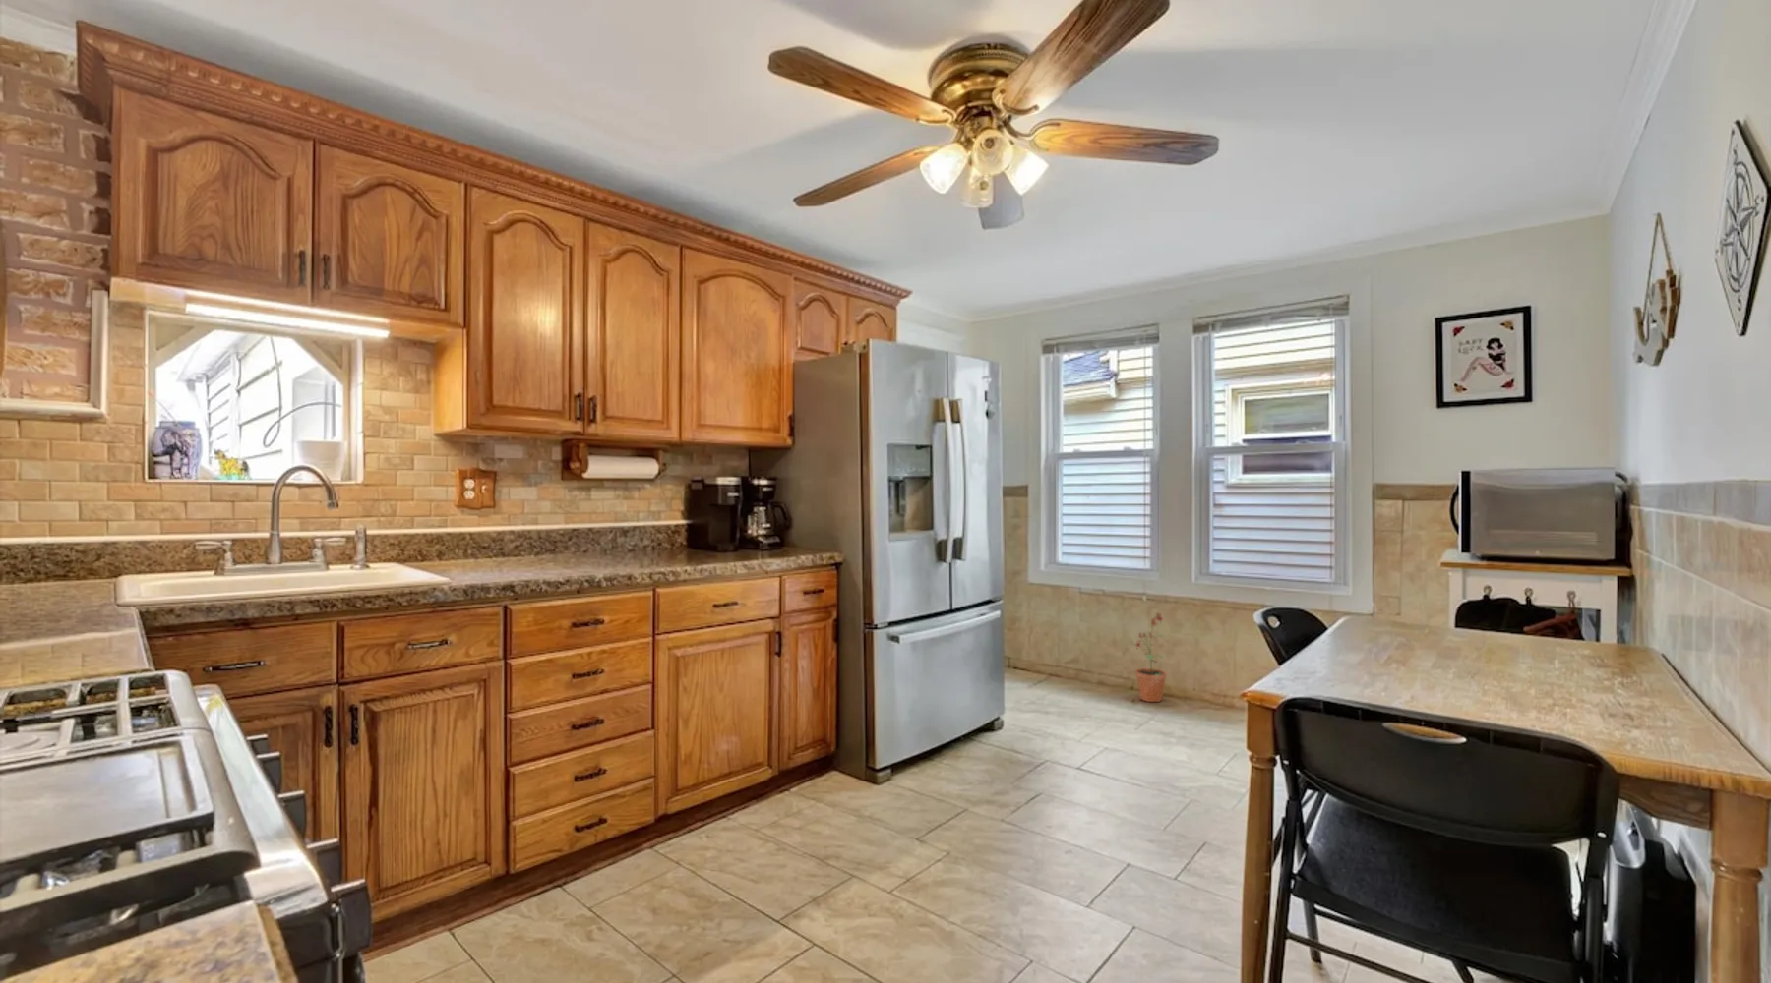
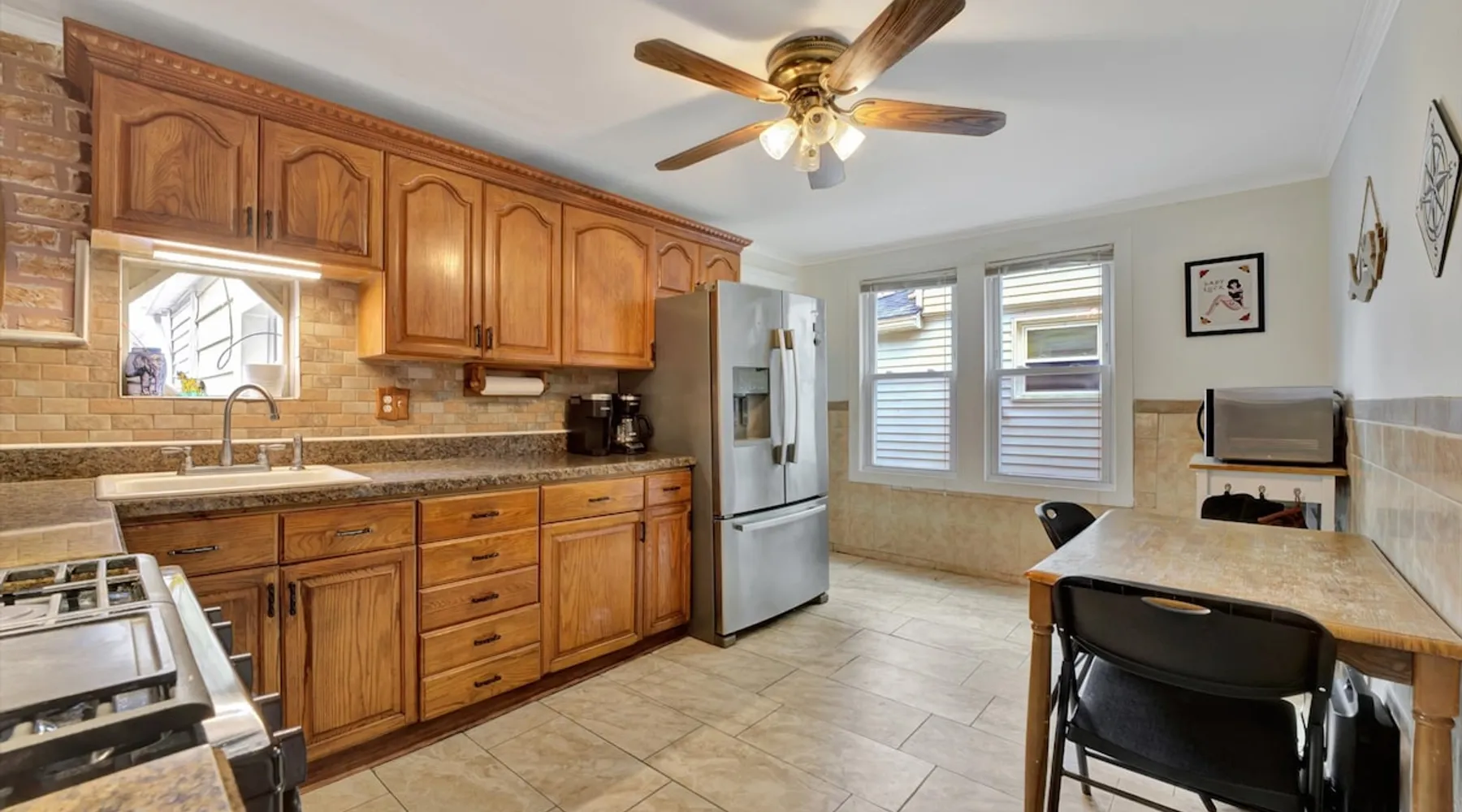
- potted plant (1148, 656)
